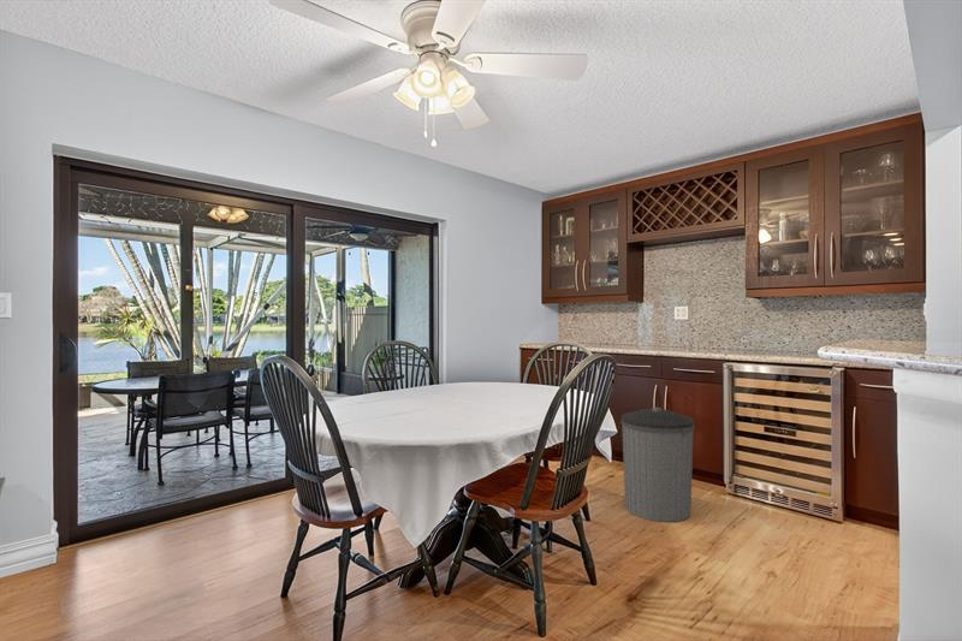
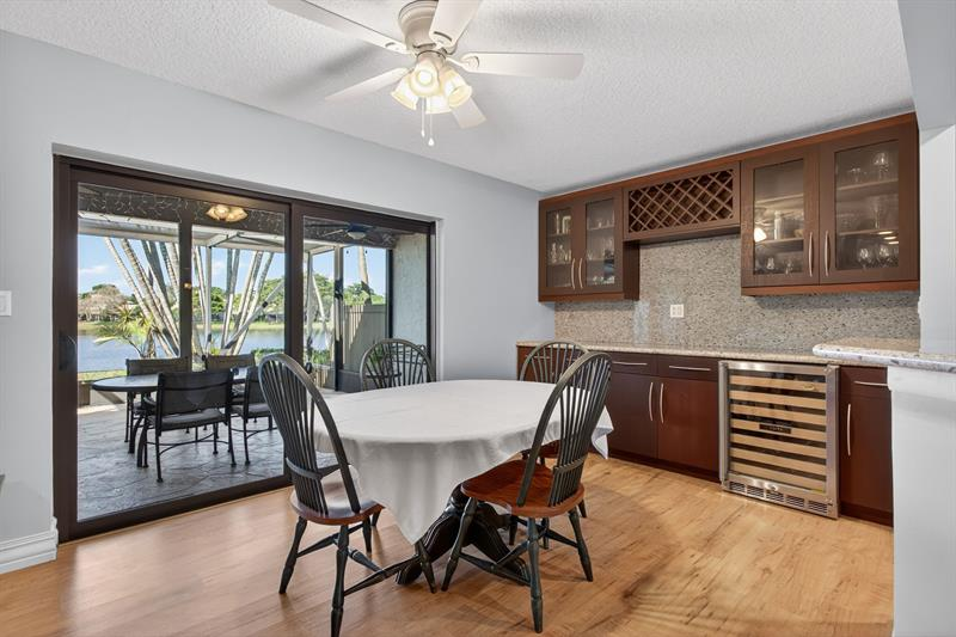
- trash can (657, 458)
